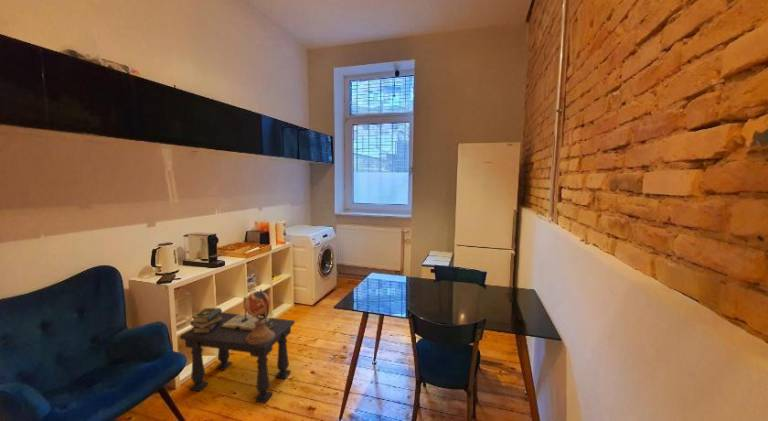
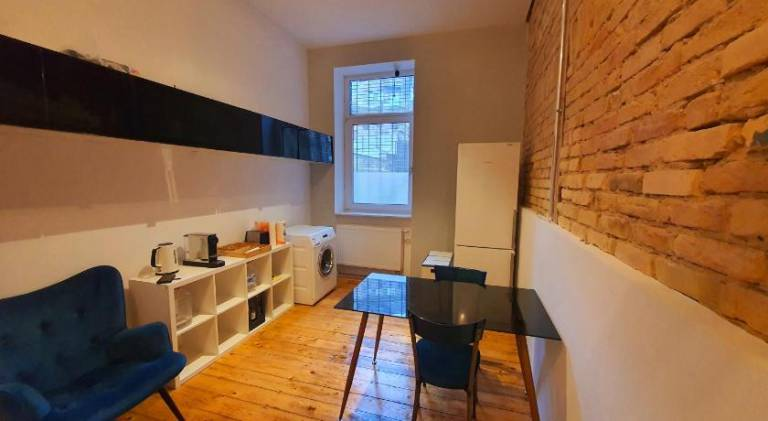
- side table (240, 332)
